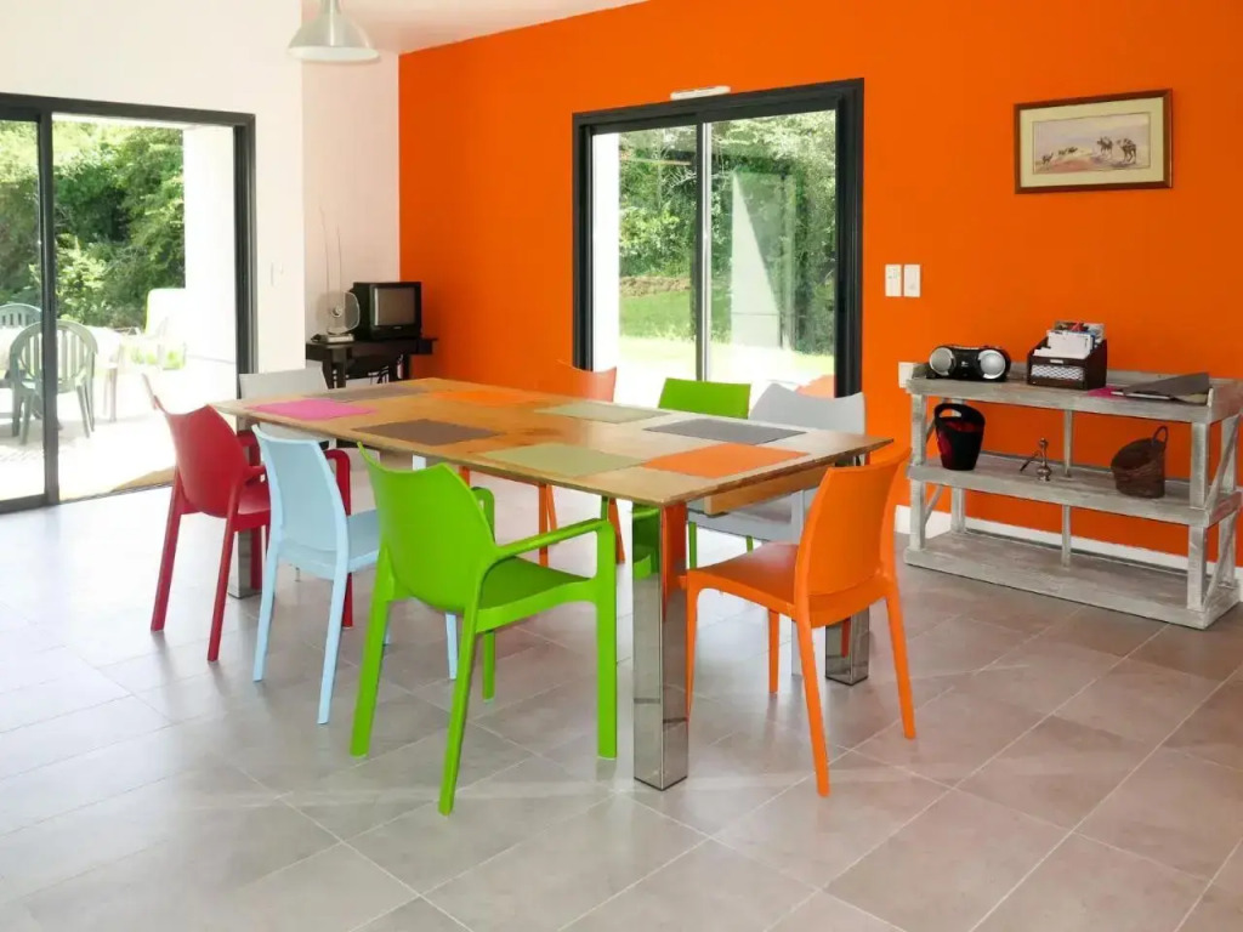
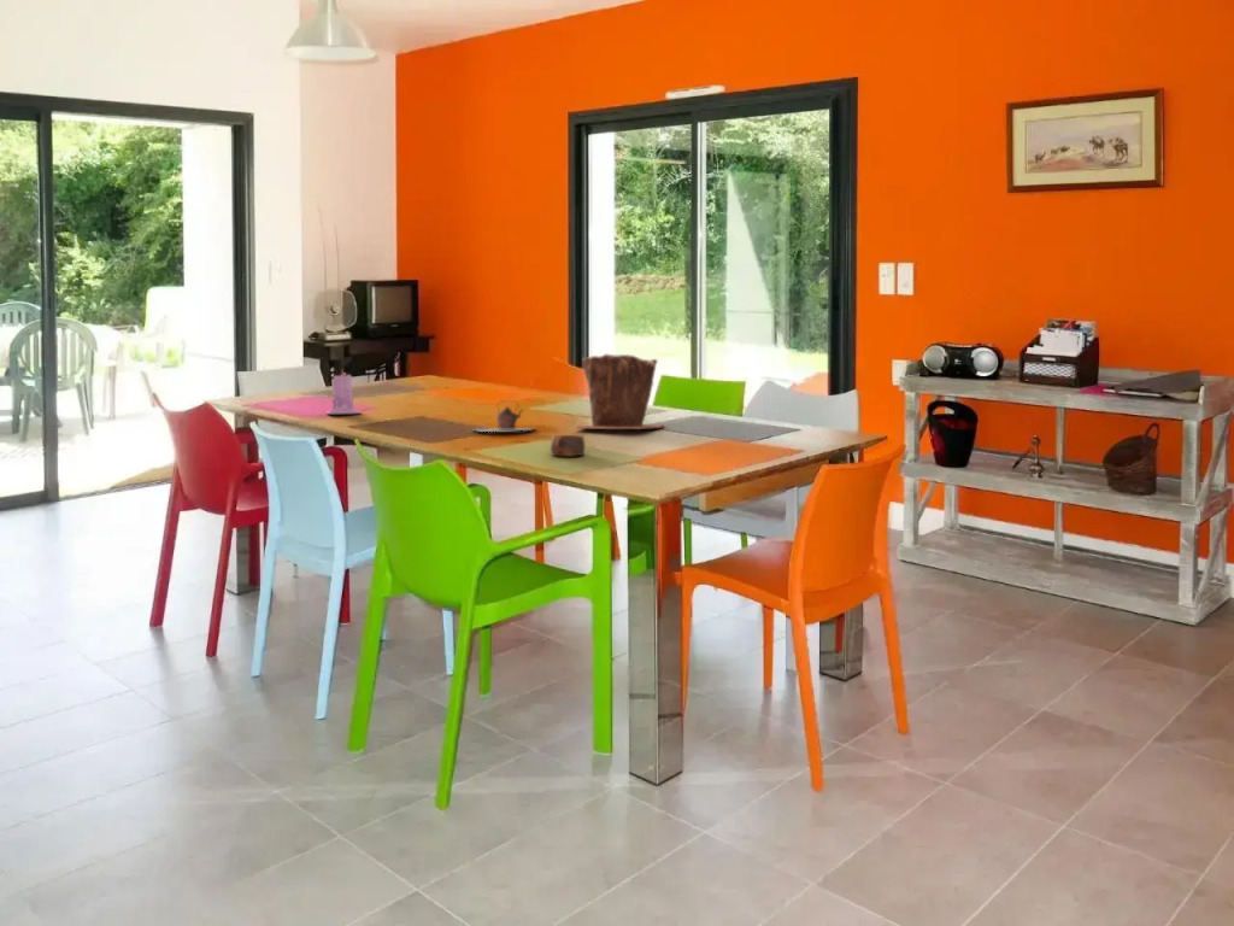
+ candle (343, 391)
+ plant pot (621, 391)
+ teapot (504, 415)
+ cup (564, 445)
